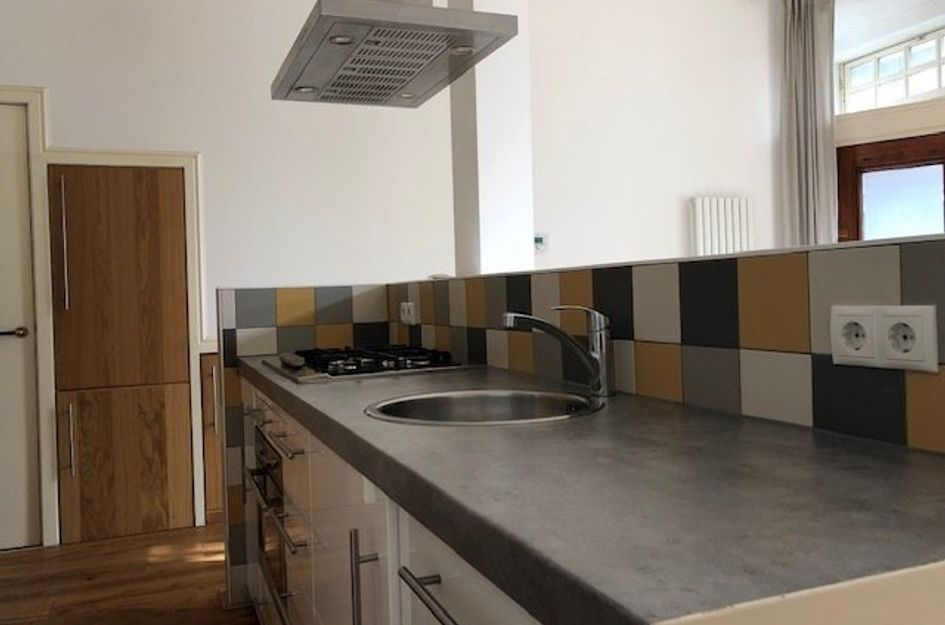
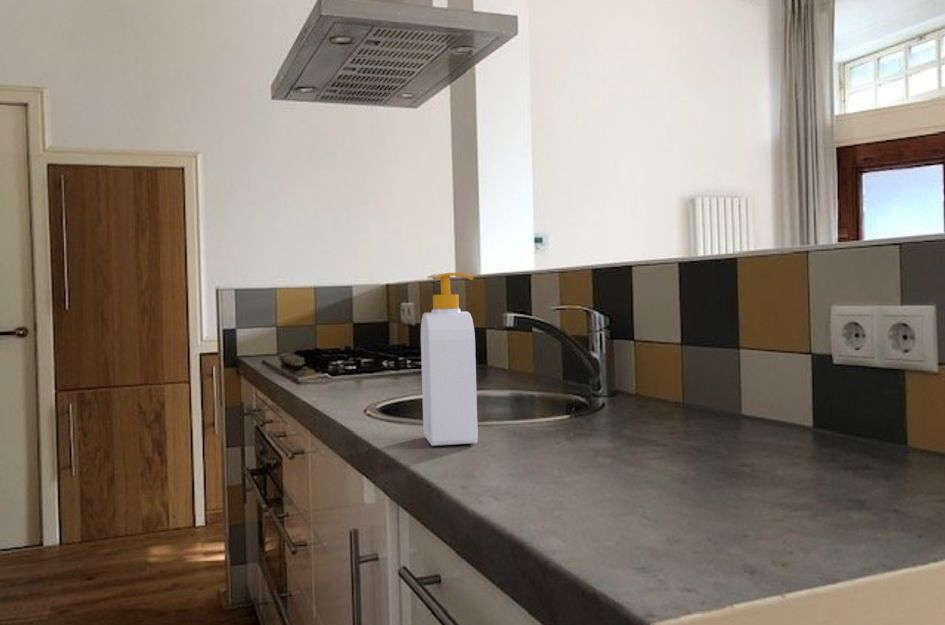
+ soap bottle (450, 356)
